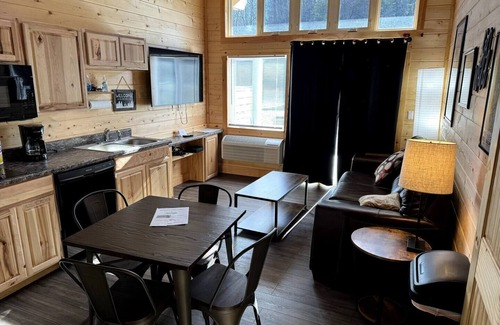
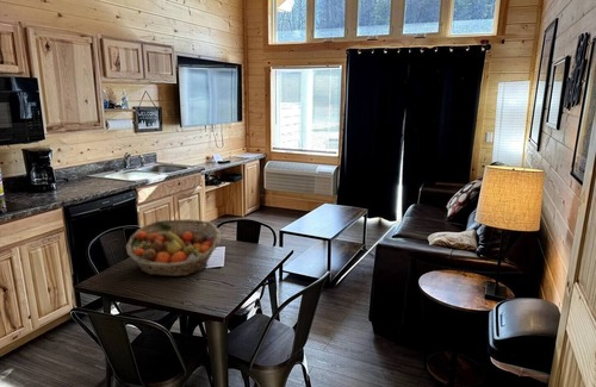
+ fruit basket (174, 246)
